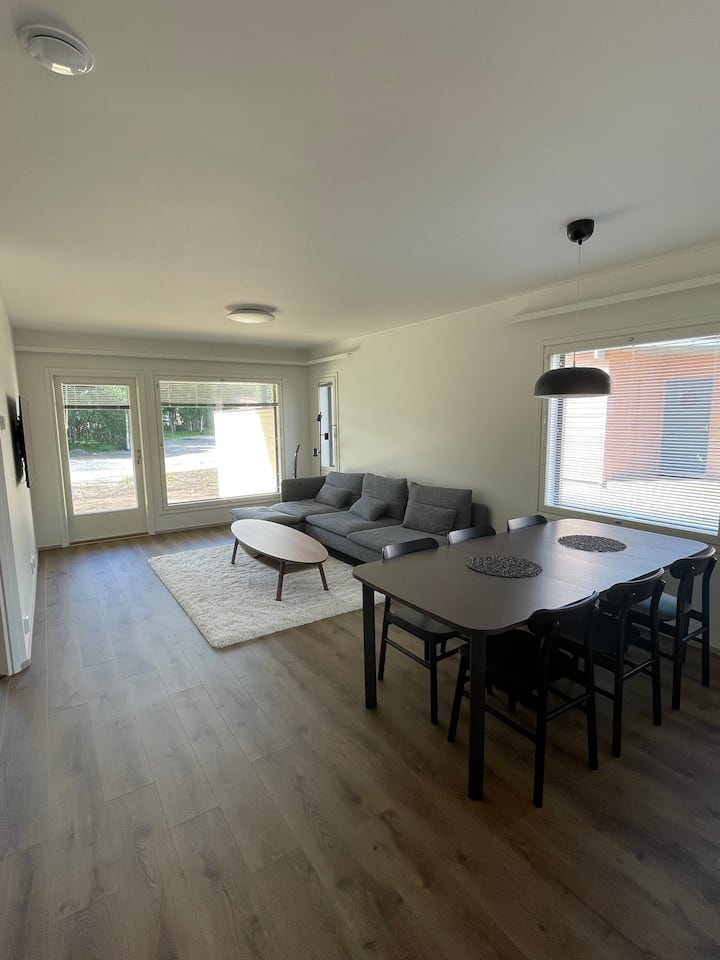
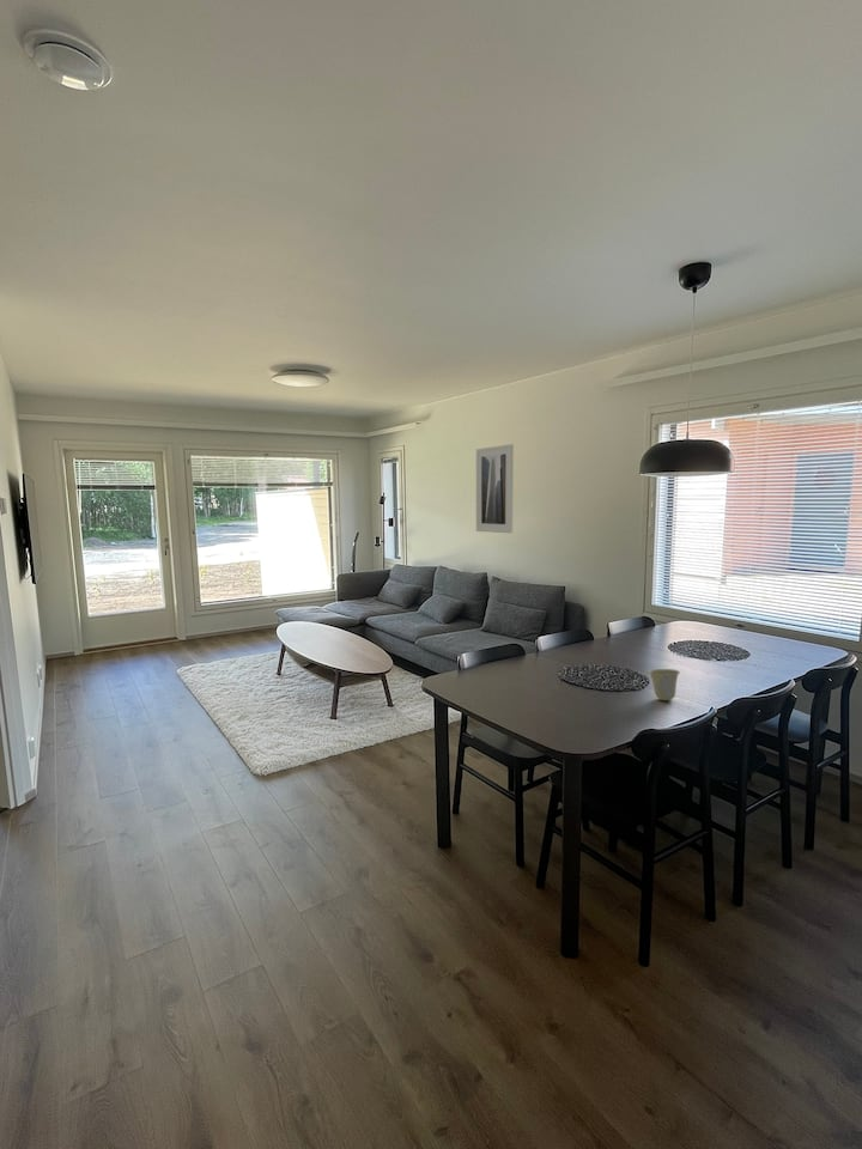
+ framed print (493, 490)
+ cup (663, 683)
